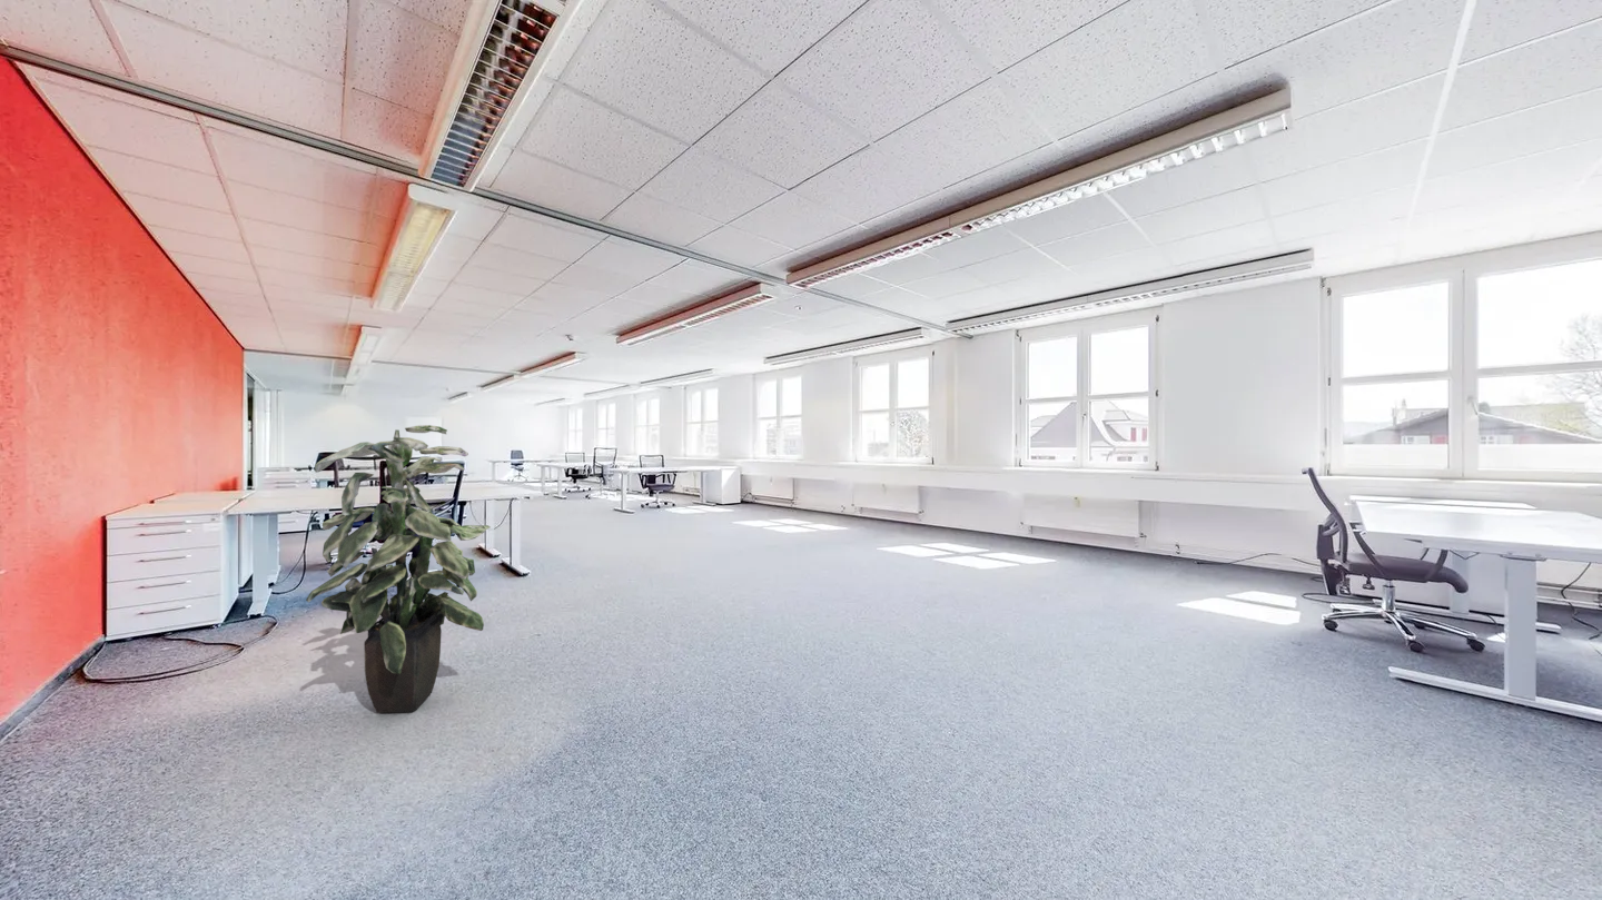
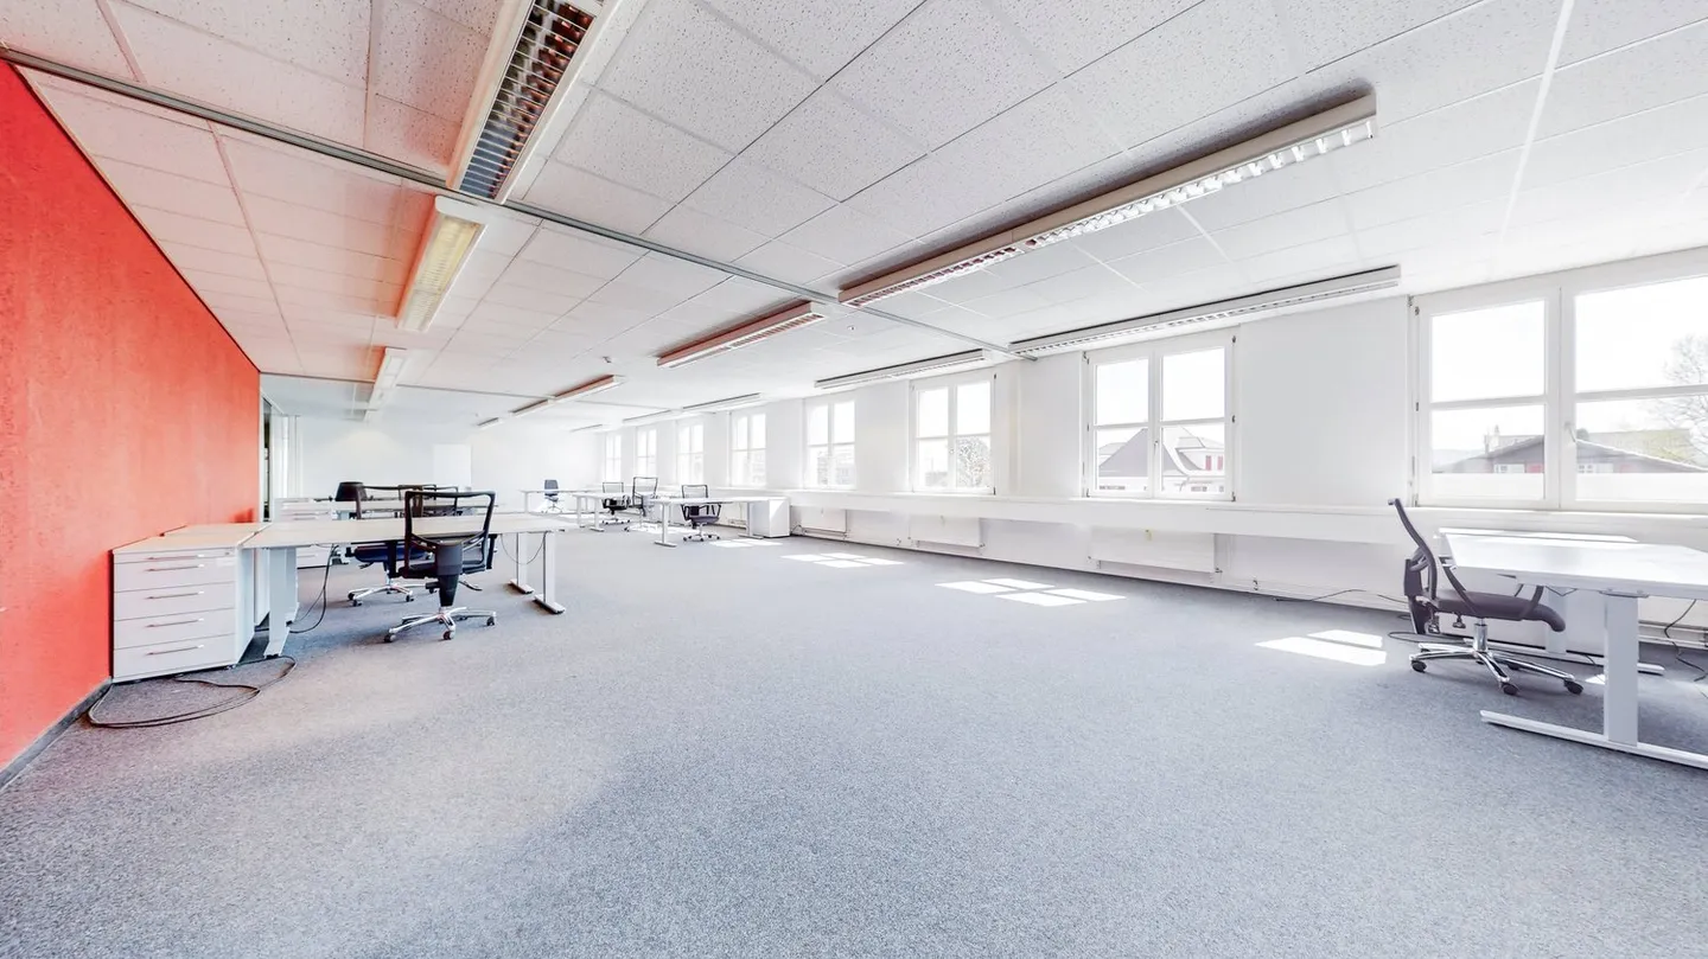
- indoor plant (409, 567)
